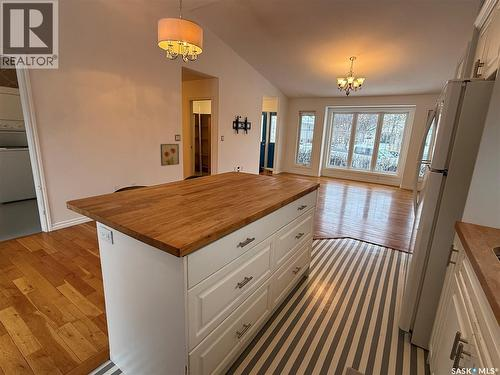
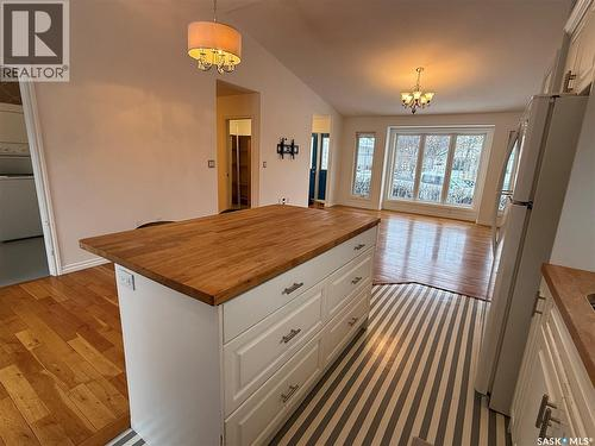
- wall art (169, 154)
